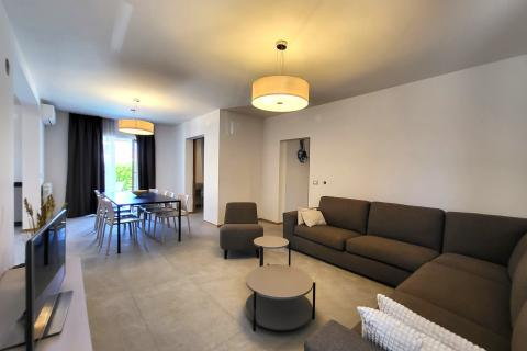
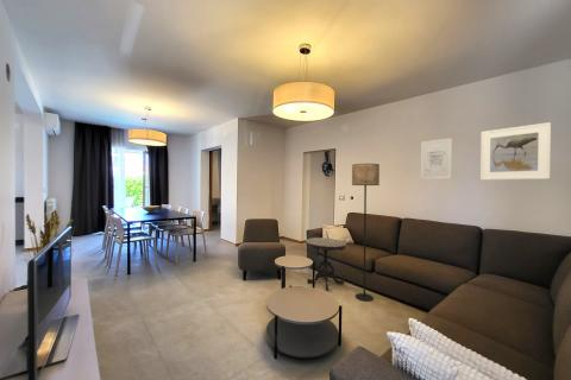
+ side table (325, 261)
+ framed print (513, 153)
+ floor lamp (364, 230)
+ wall art (435, 159)
